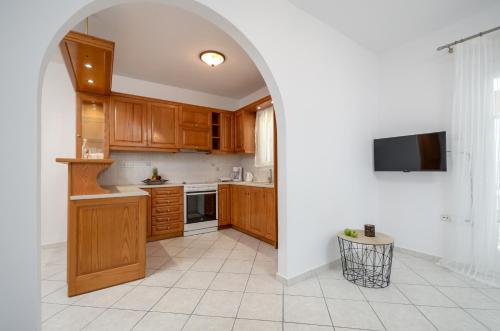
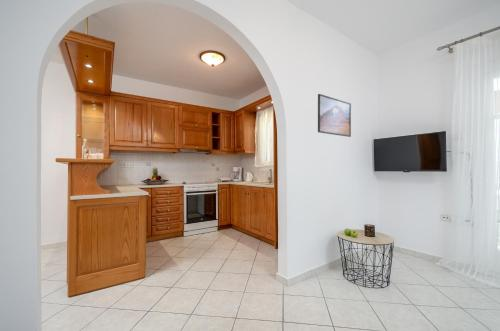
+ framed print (335, 116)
